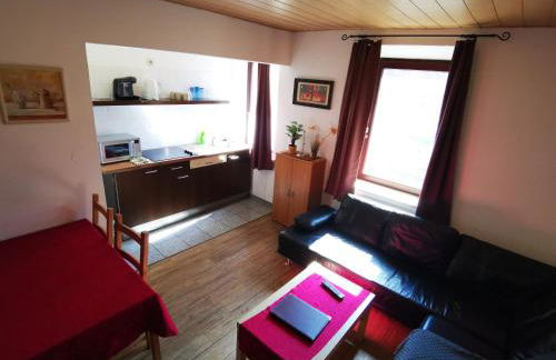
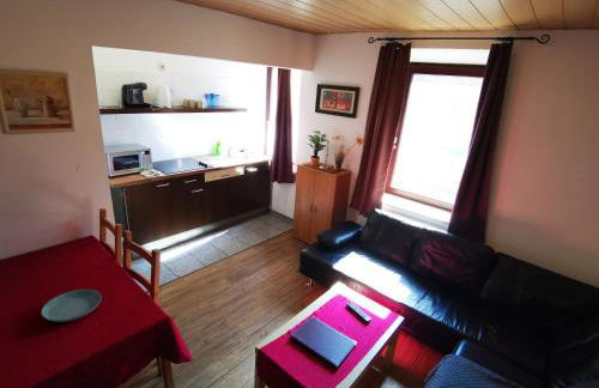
+ saucer (73, 305)
